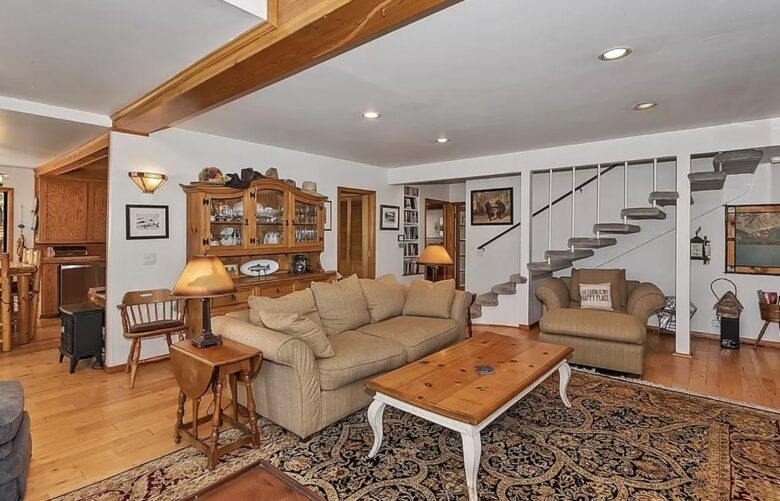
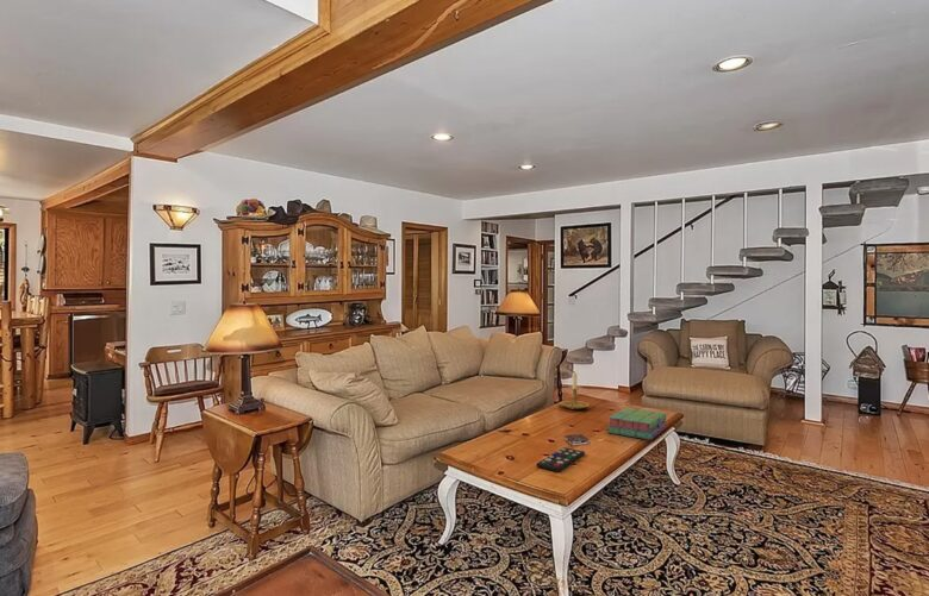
+ remote control (561, 458)
+ stack of books (637, 422)
+ candle holder (574, 389)
